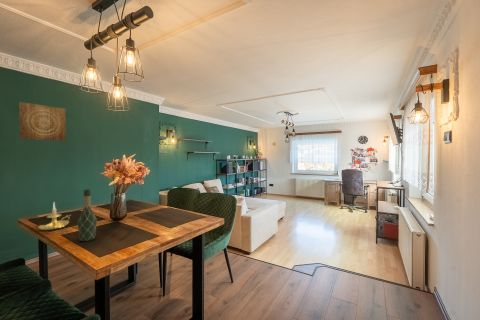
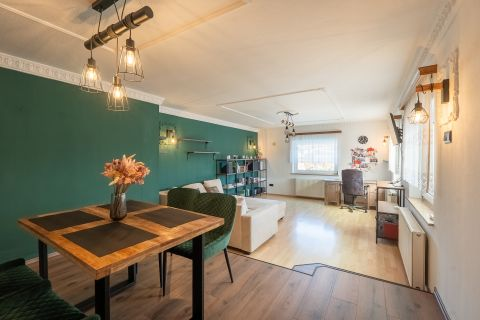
- candle holder (56, 214)
- wine bottle (87, 214)
- wall art (43, 122)
